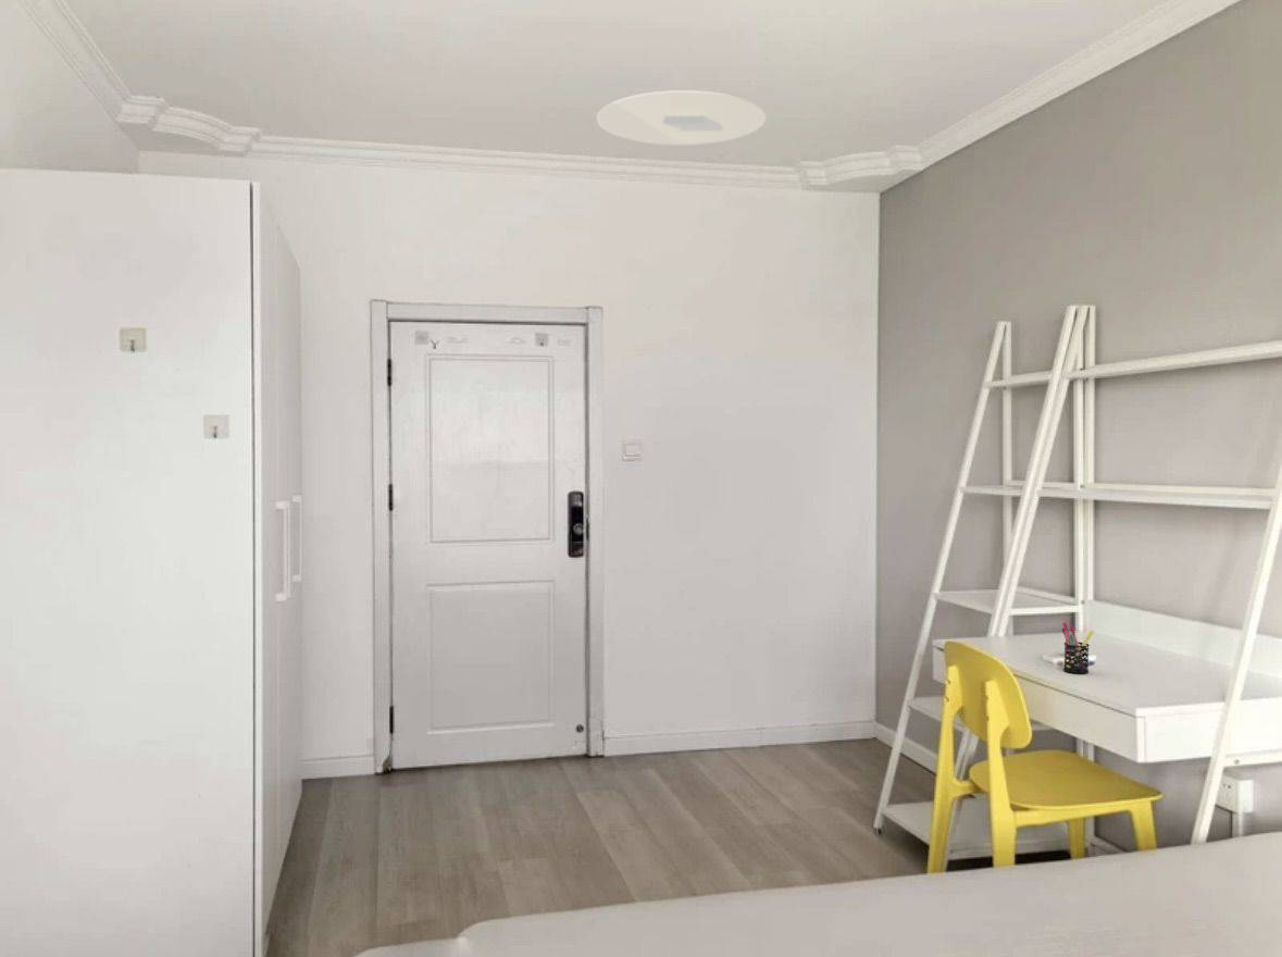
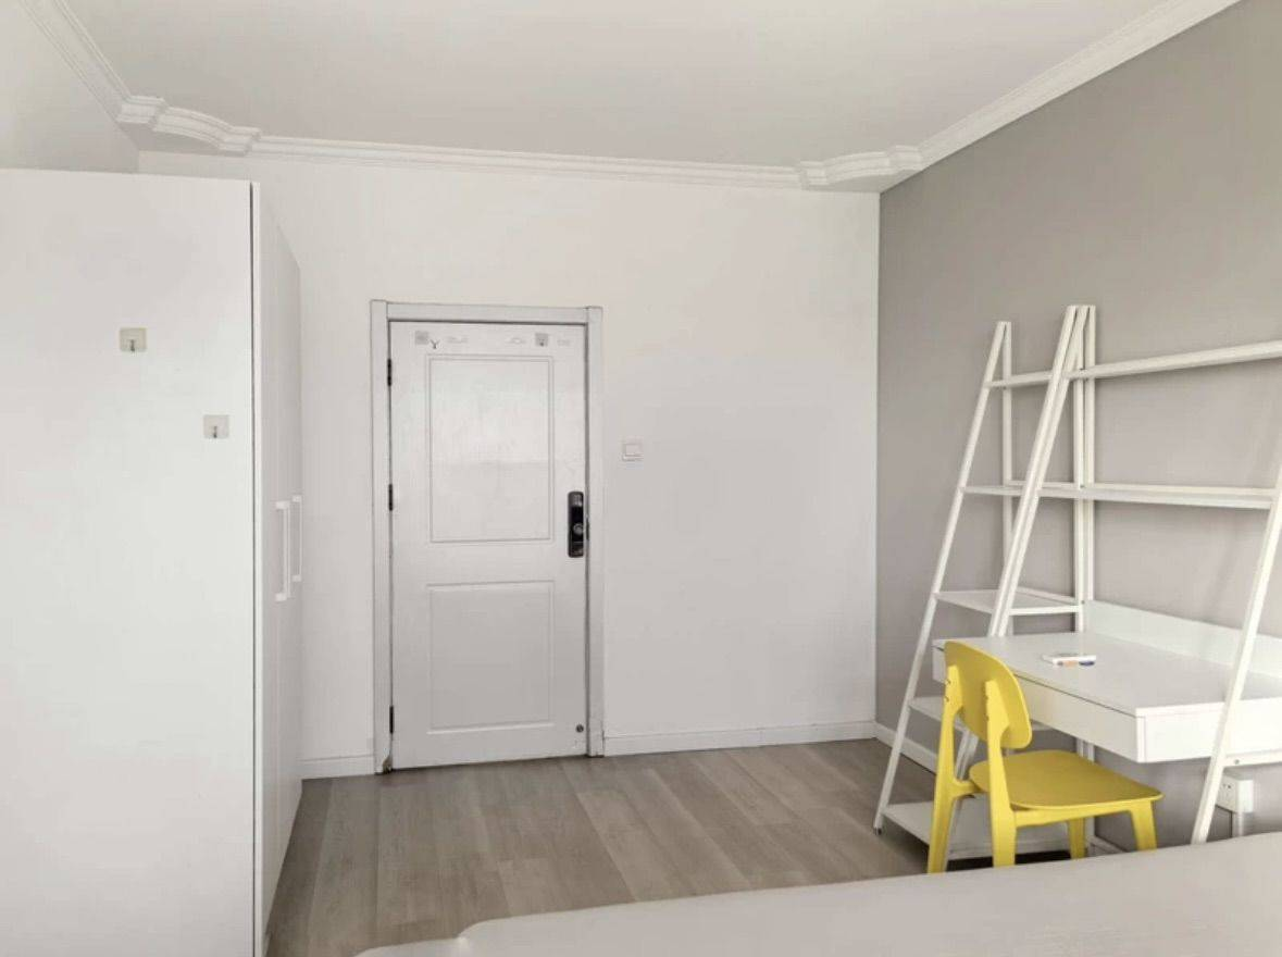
- pen holder (1073, 647)
- ceiling light (681, 112)
